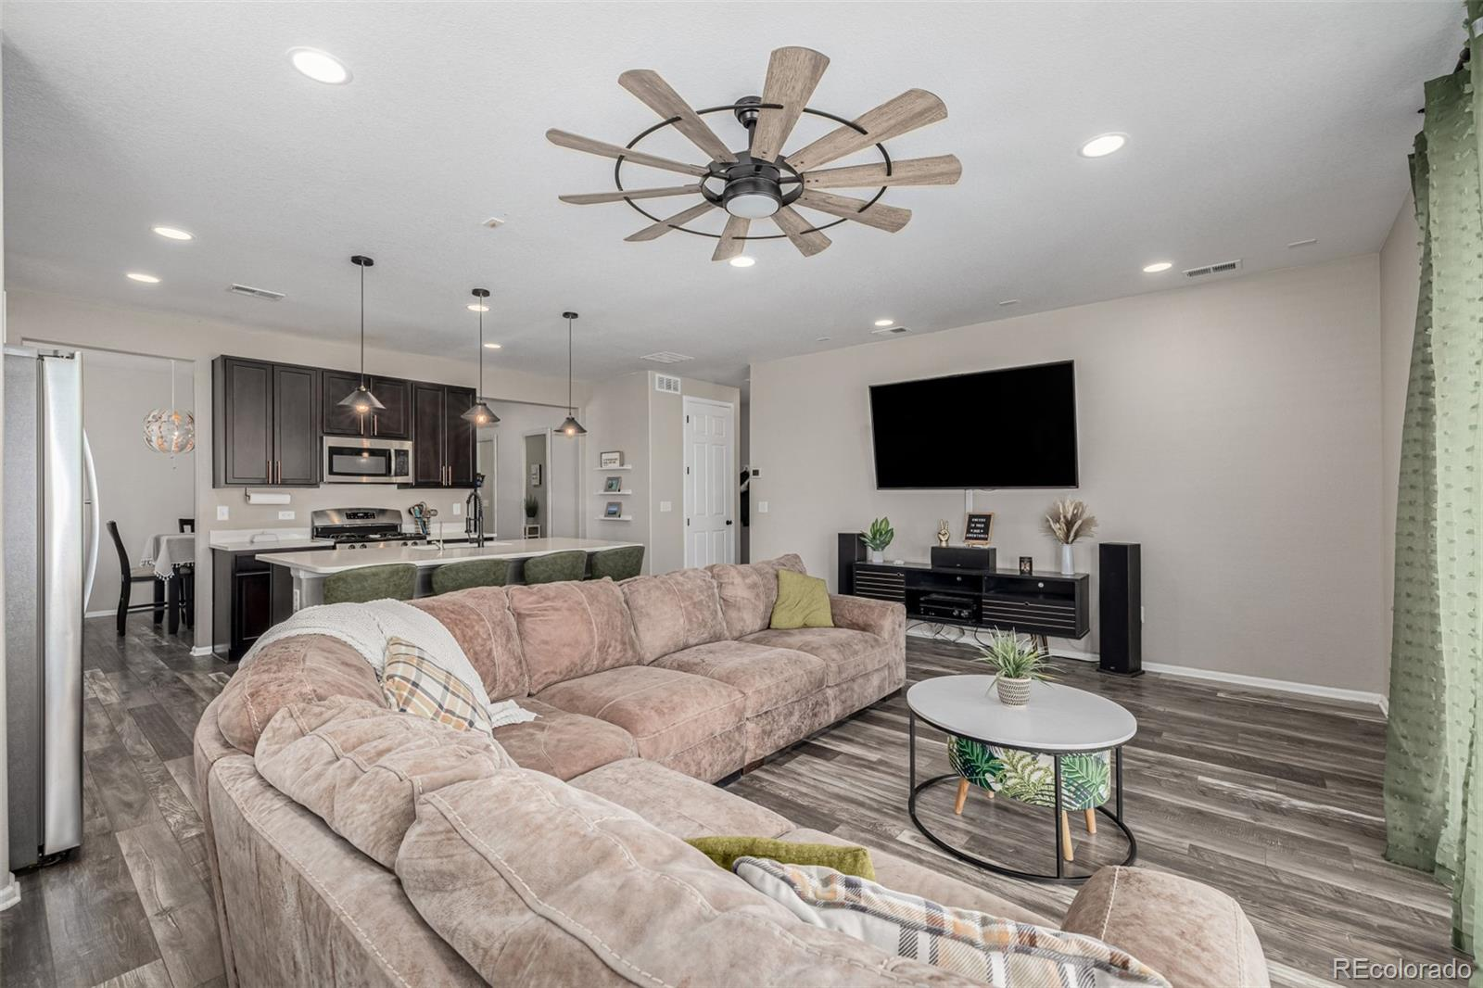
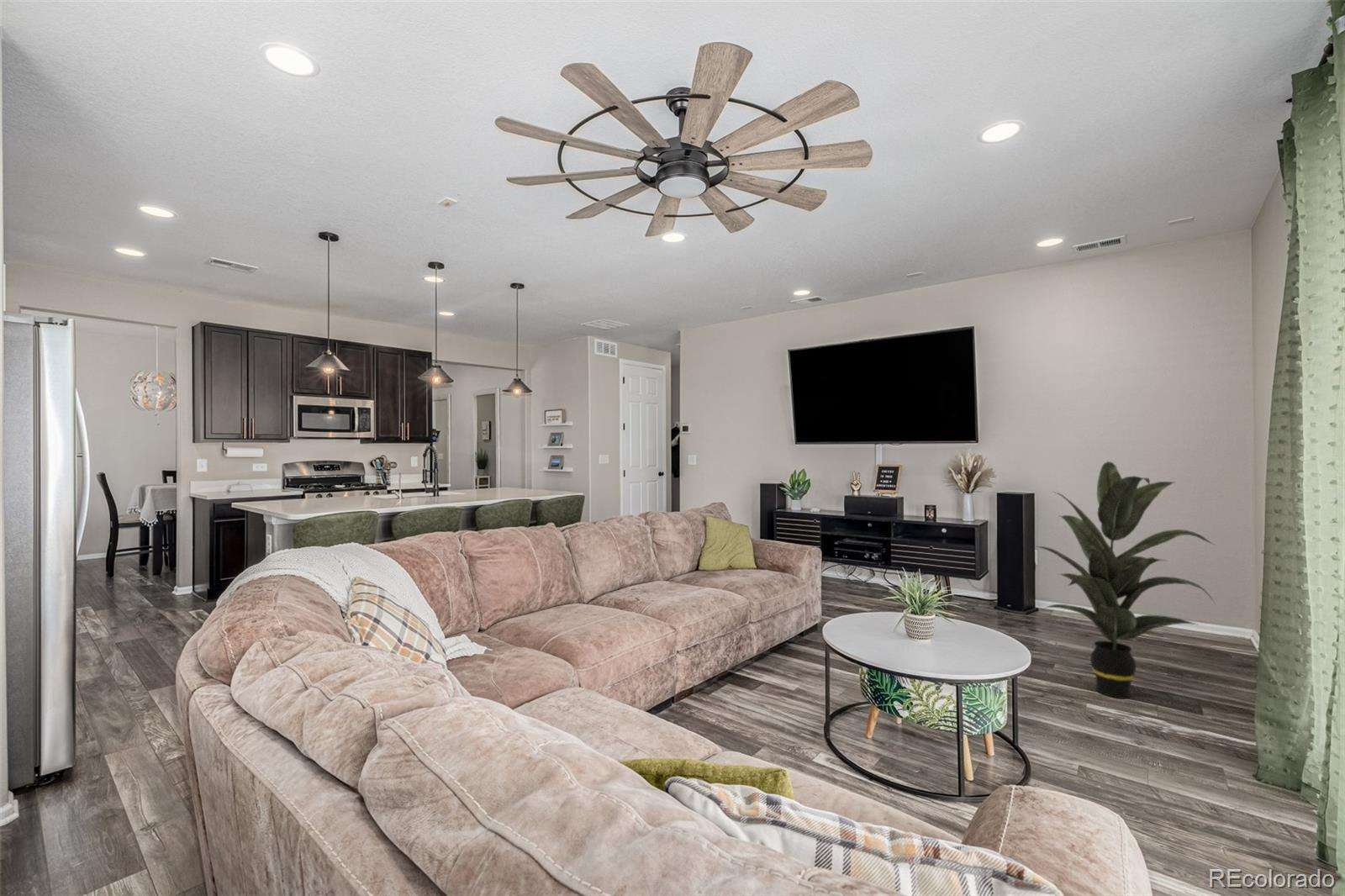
+ indoor plant (1118, 576)
